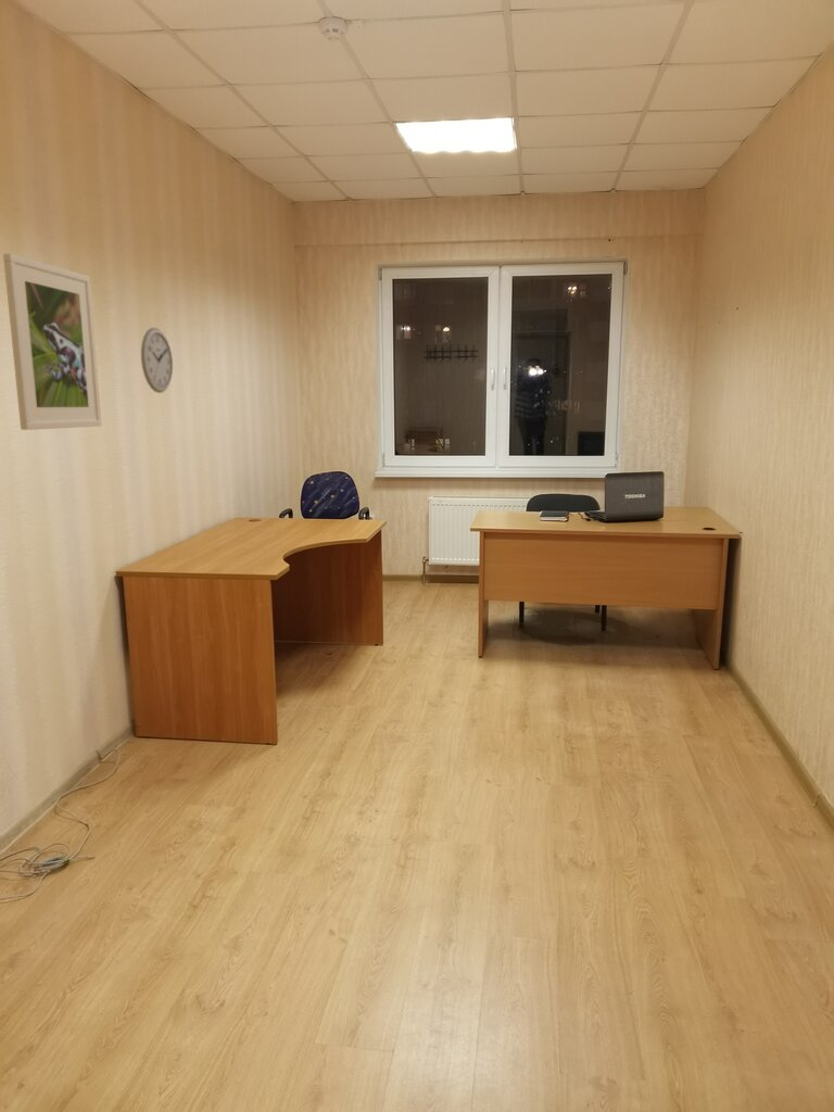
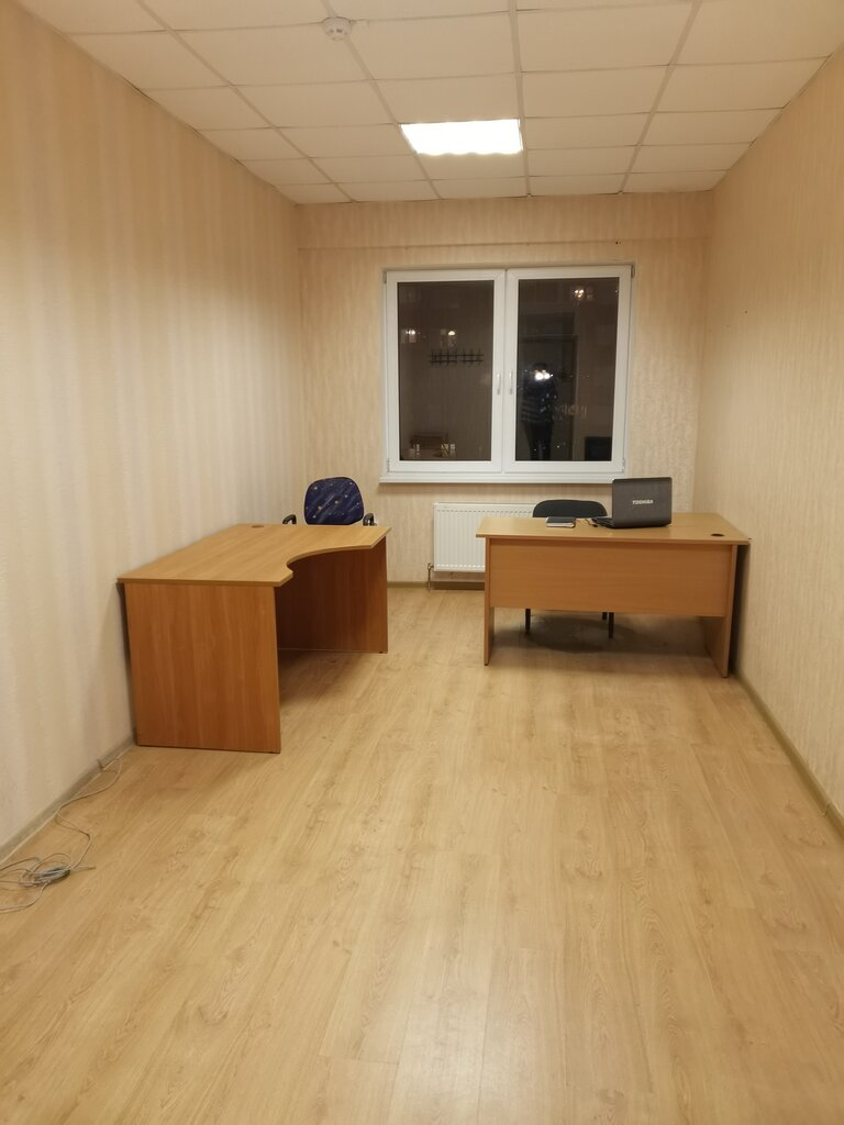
- wall clock (157, 361)
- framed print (56, 348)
